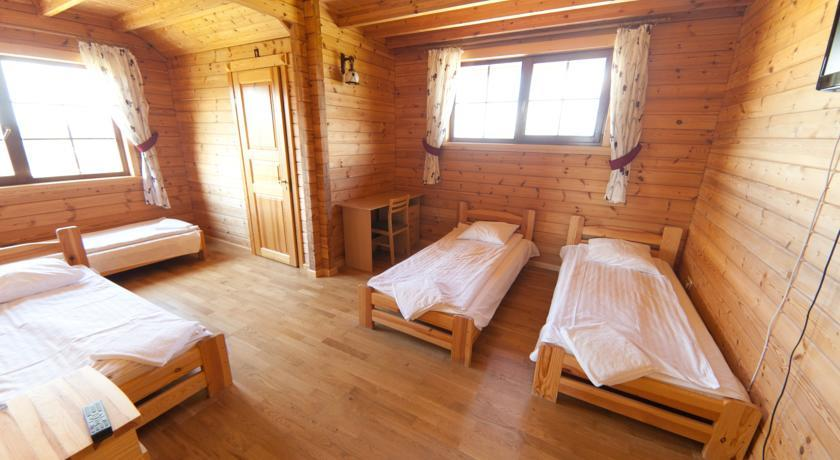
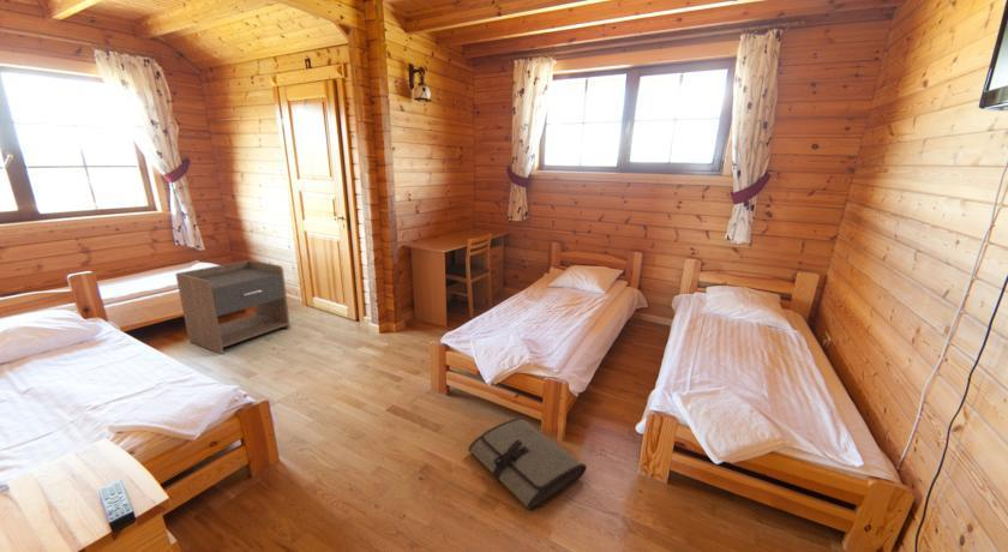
+ tool roll (524, 451)
+ nightstand (238, 302)
